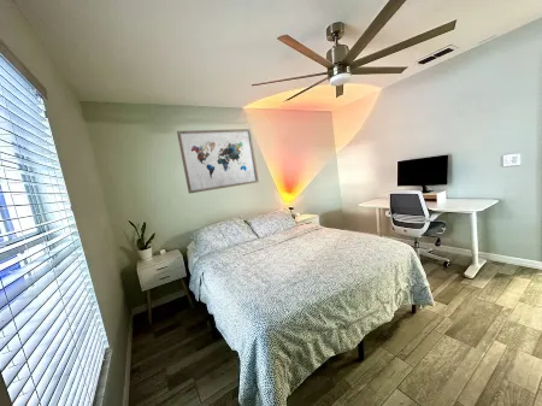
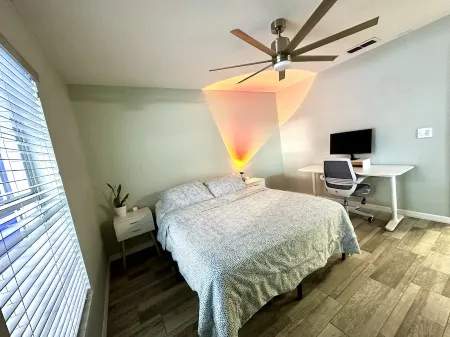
- wall art (222, 159)
